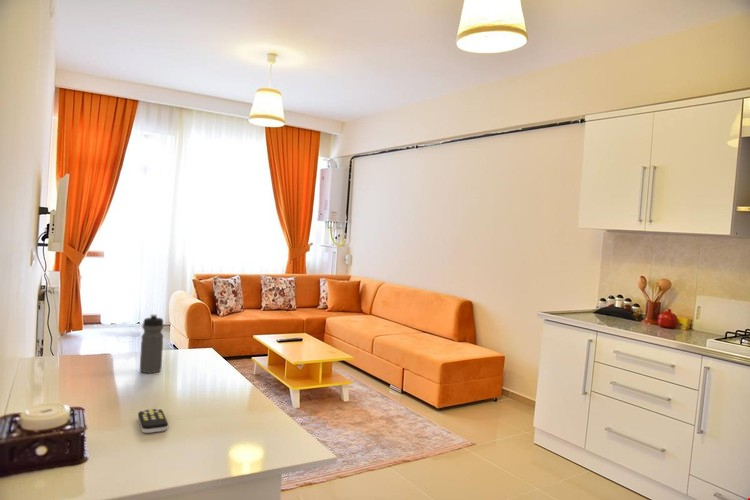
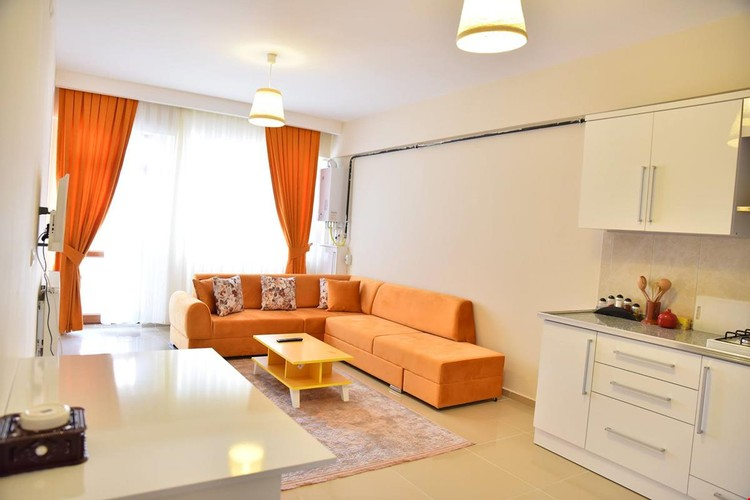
- remote control (152, 420)
- water bottle (152, 342)
